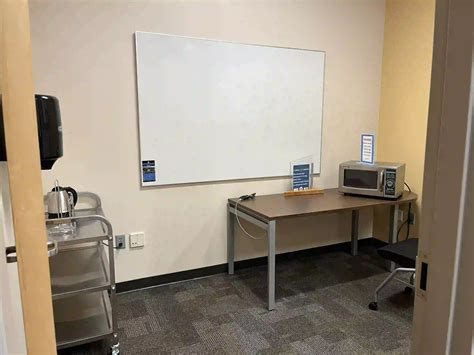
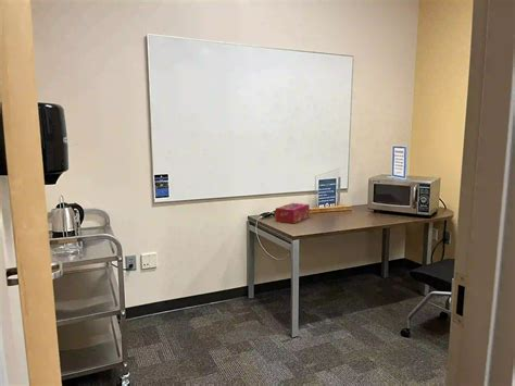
+ tissue box (292, 212)
